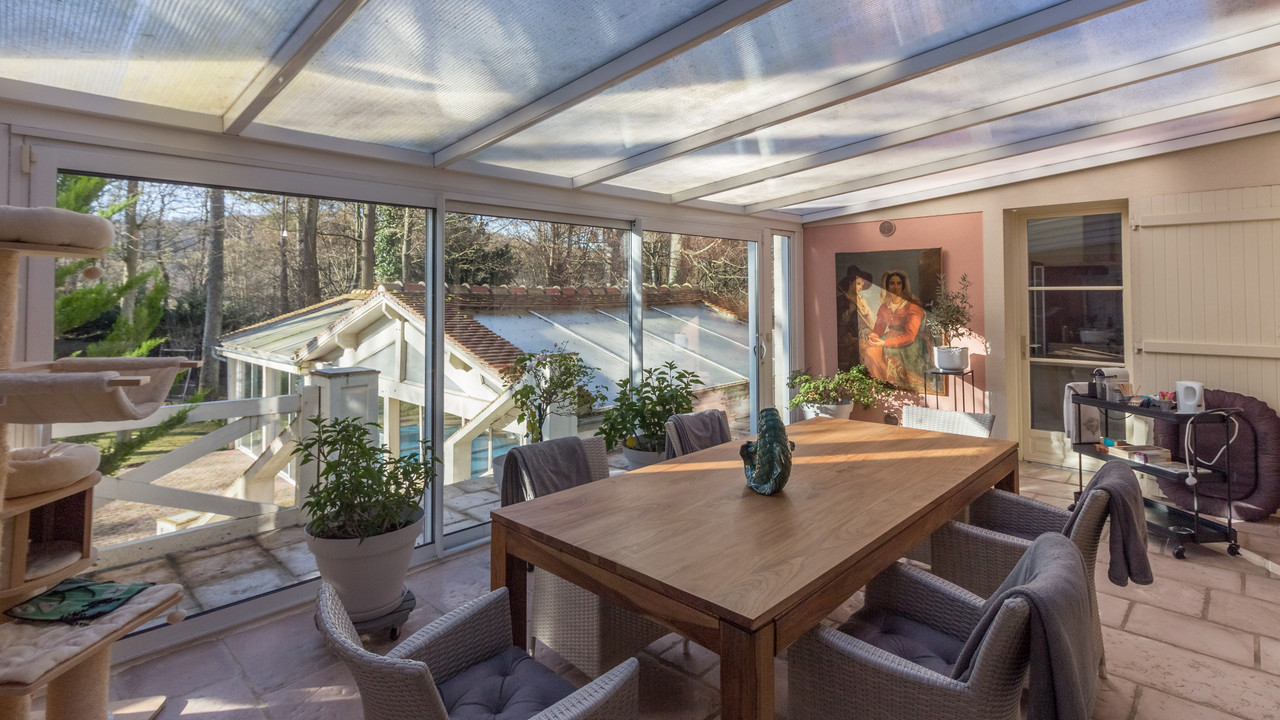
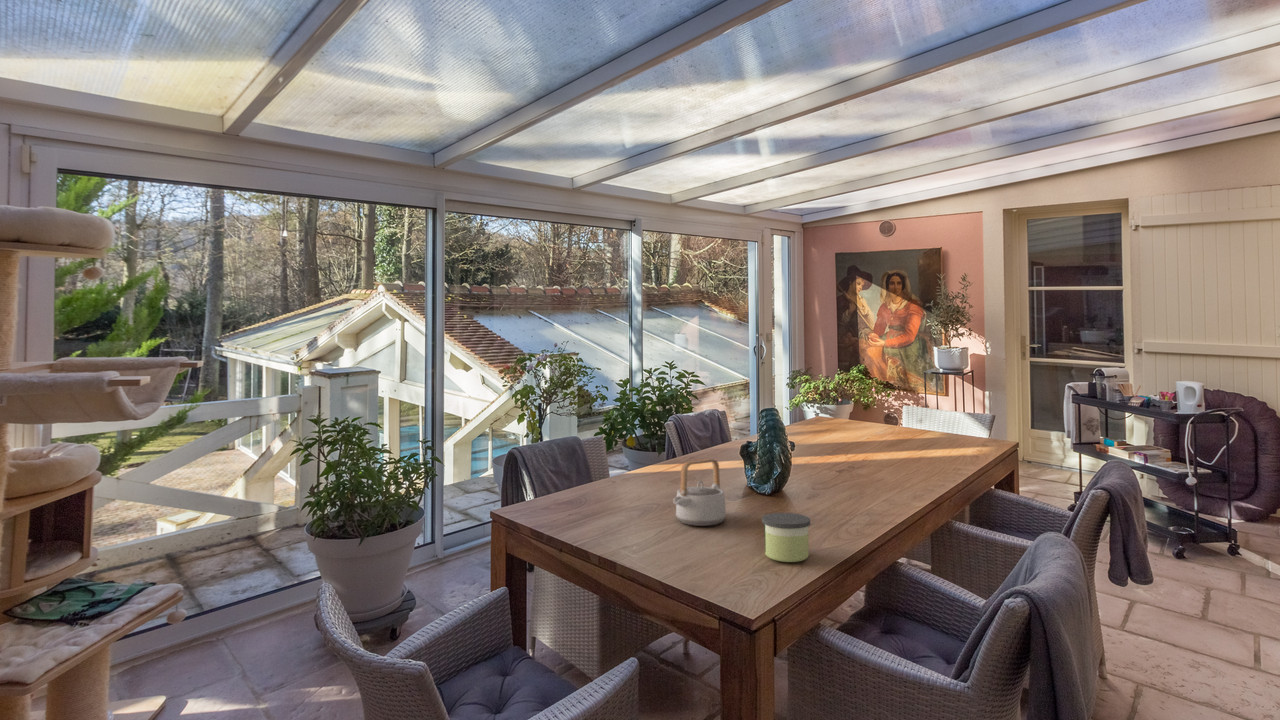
+ teapot (697, 491)
+ candle (786, 537)
